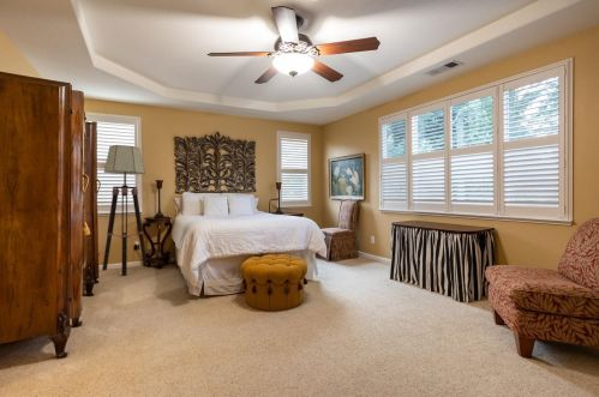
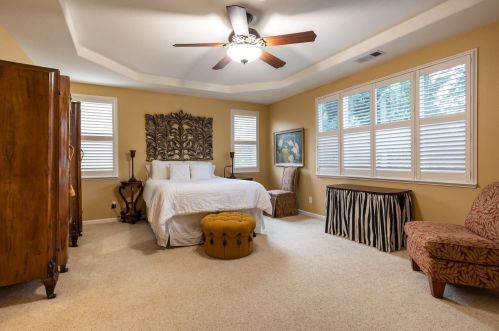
- floor lamp (126, 207)
